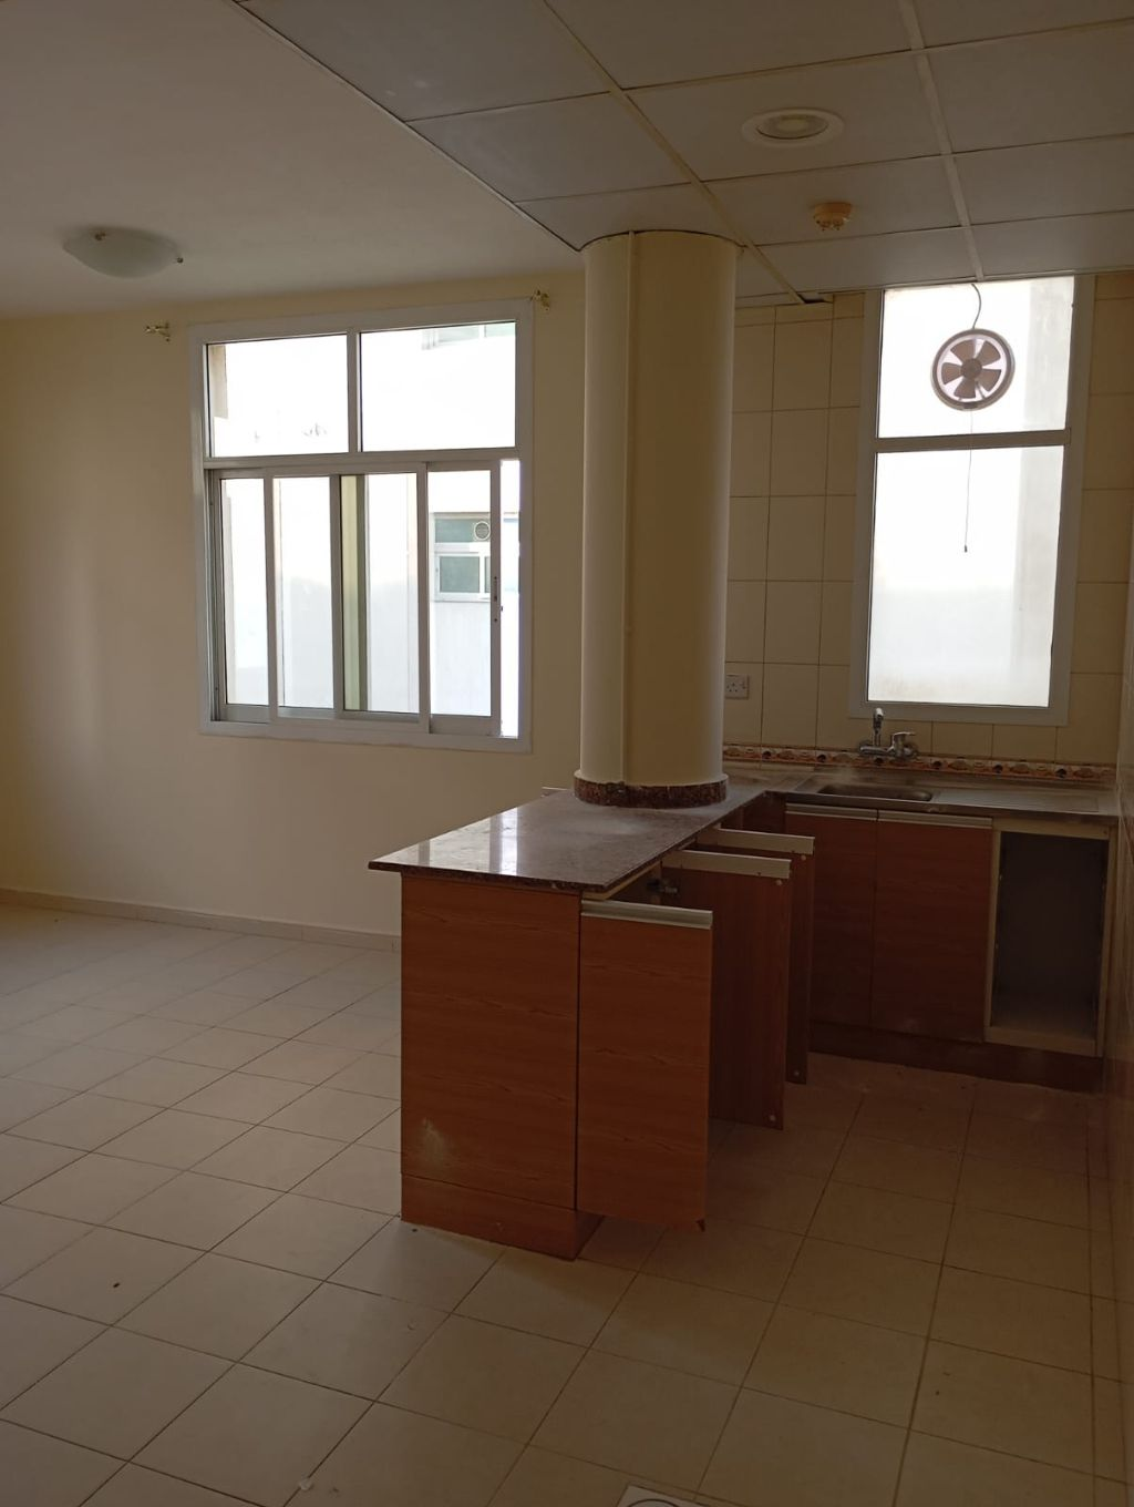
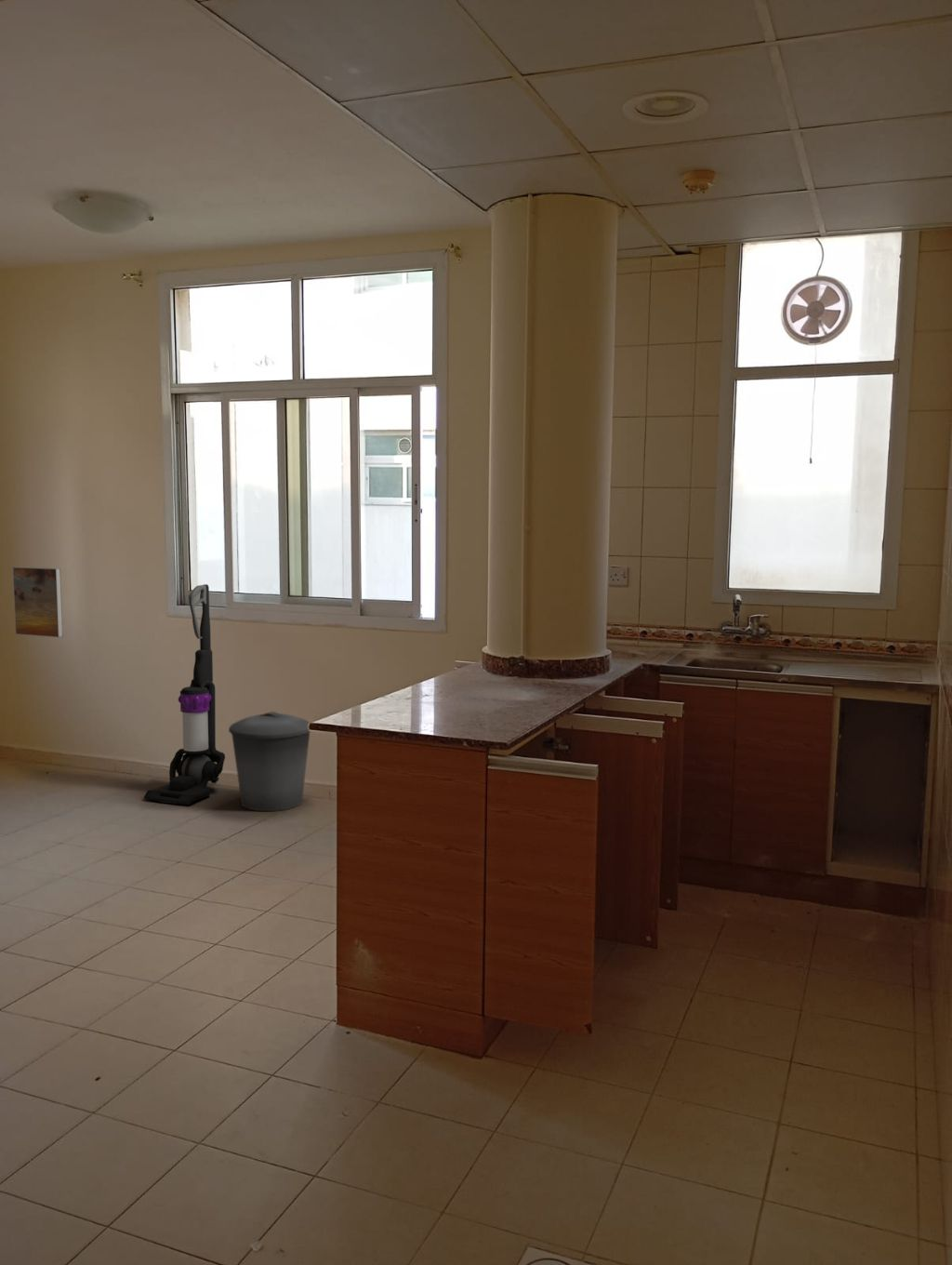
+ vacuum cleaner (190, 690)
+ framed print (37, 601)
+ trash can (271, 757)
